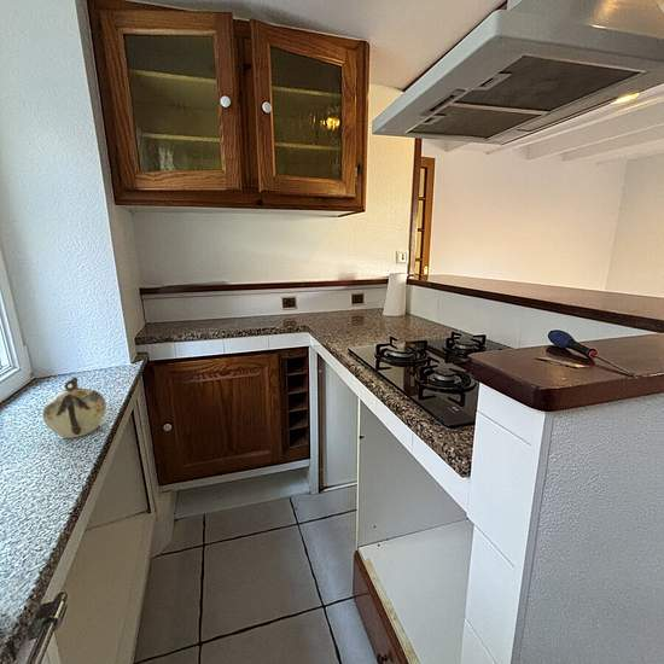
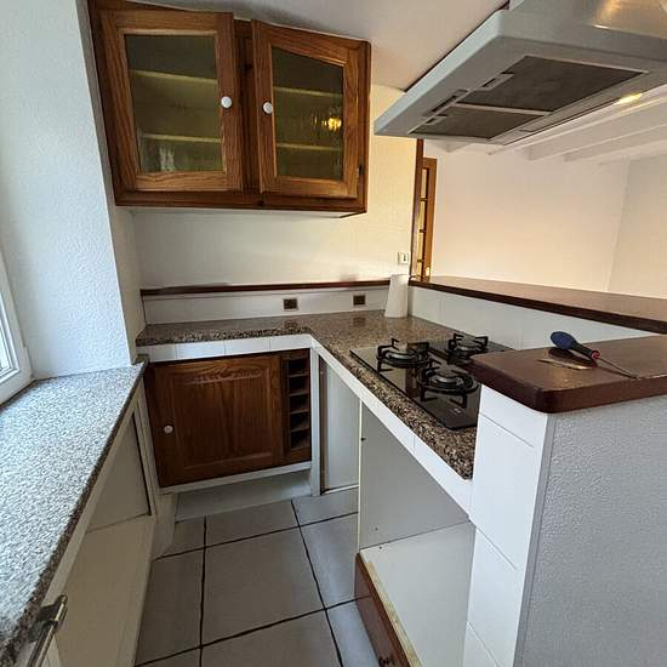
- teapot (75, 404)
